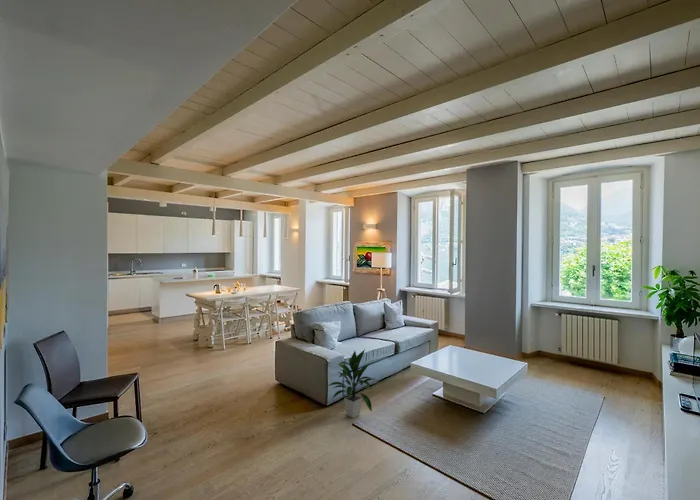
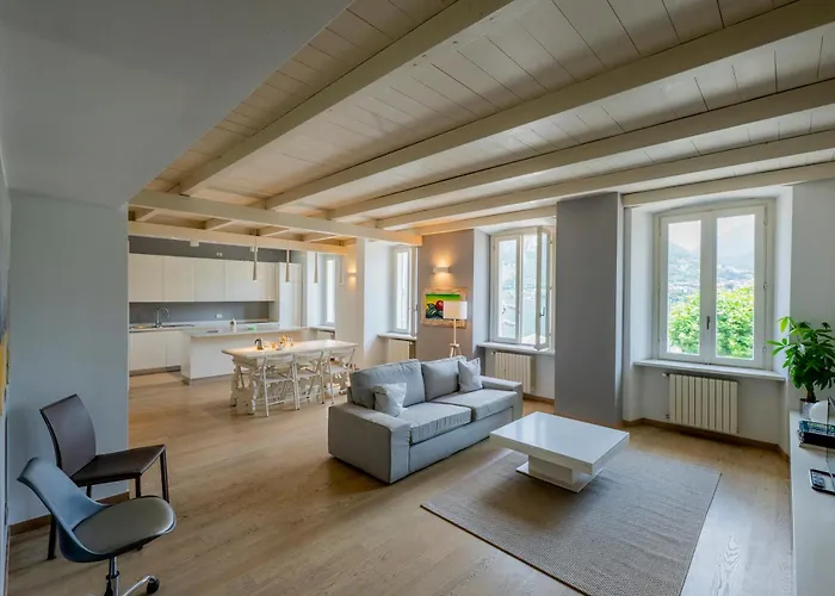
- indoor plant (353, 384)
